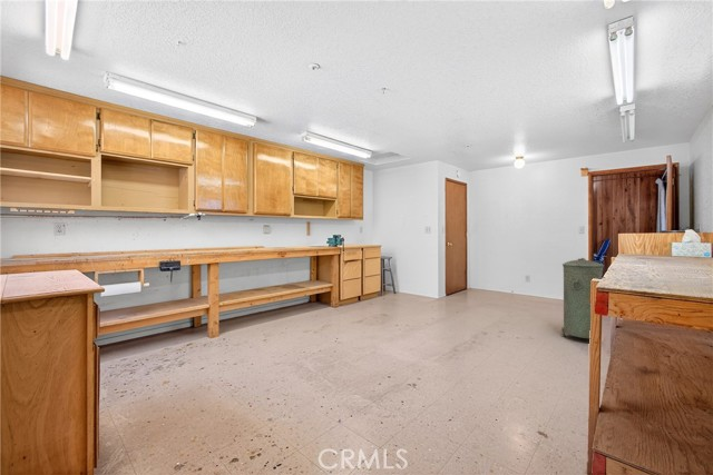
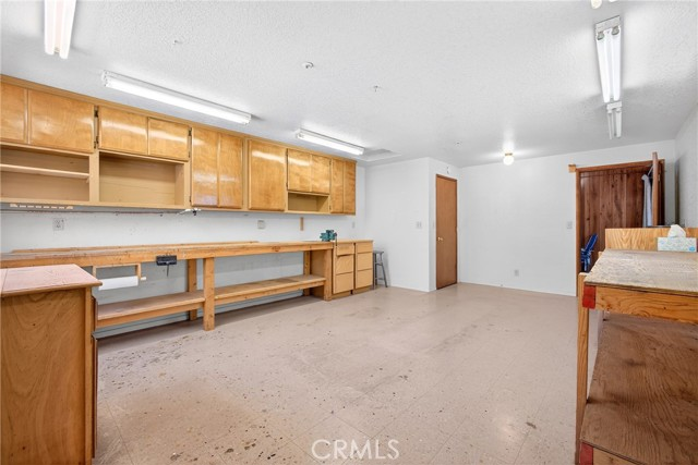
- trash can (583, 298)
